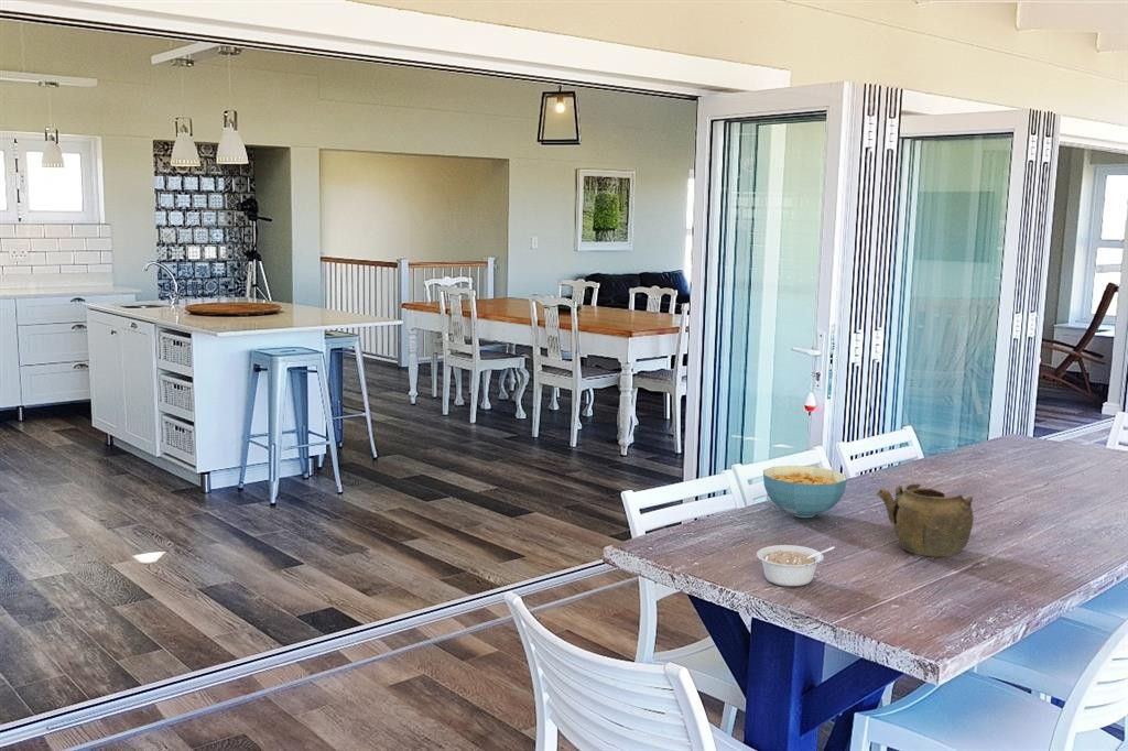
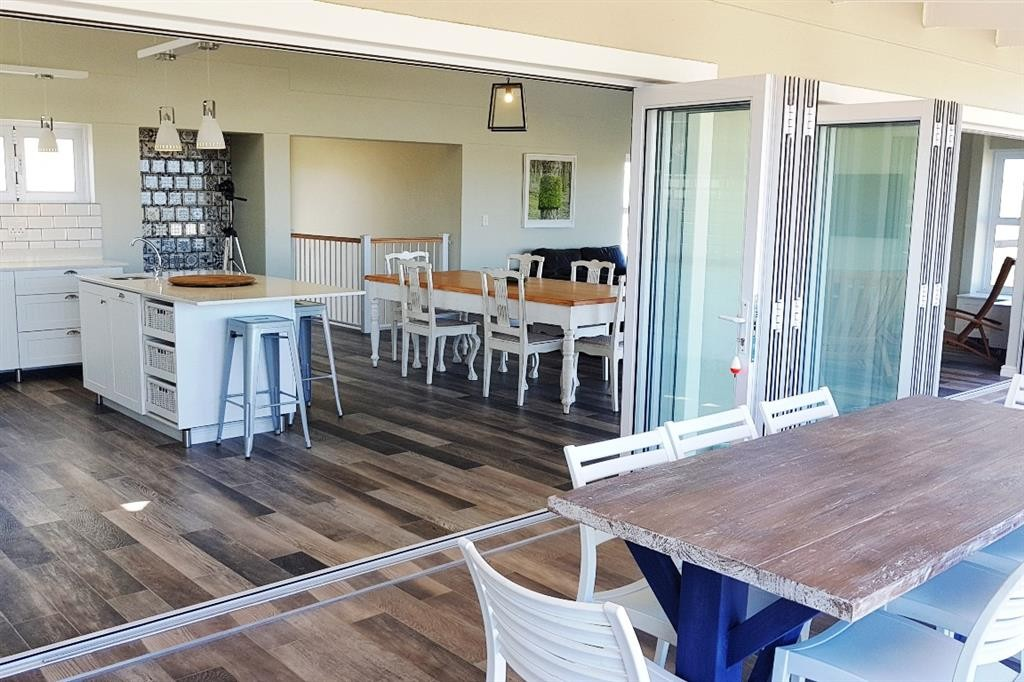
- legume (791, 564)
- cereal bowl (803, 494)
- teapot (923, 518)
